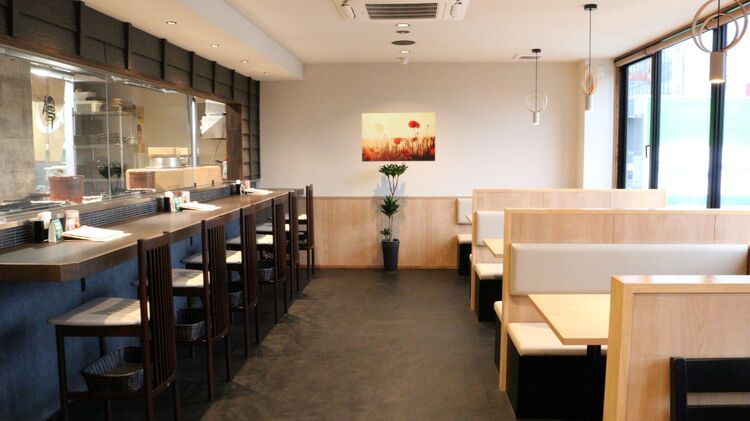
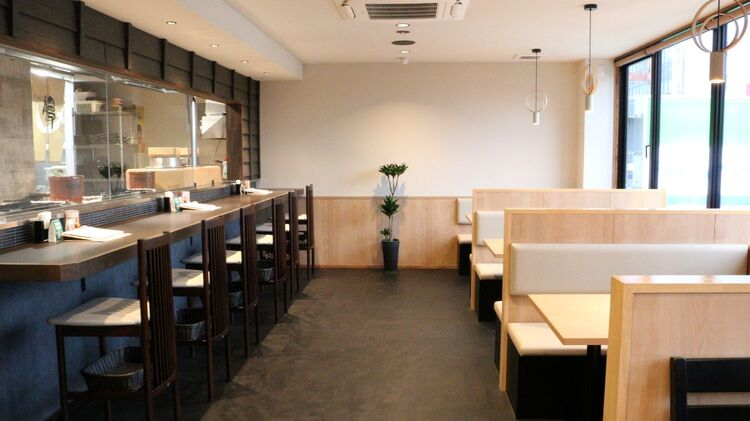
- wall art (398, 137)
